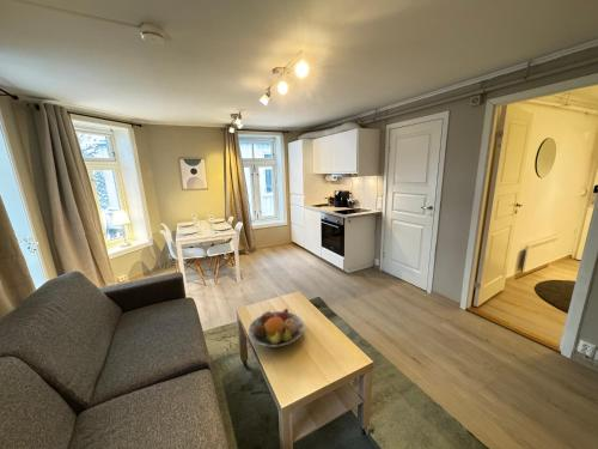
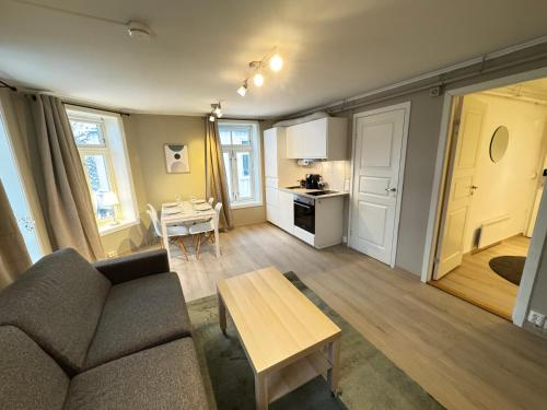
- fruit bowl (275, 324)
